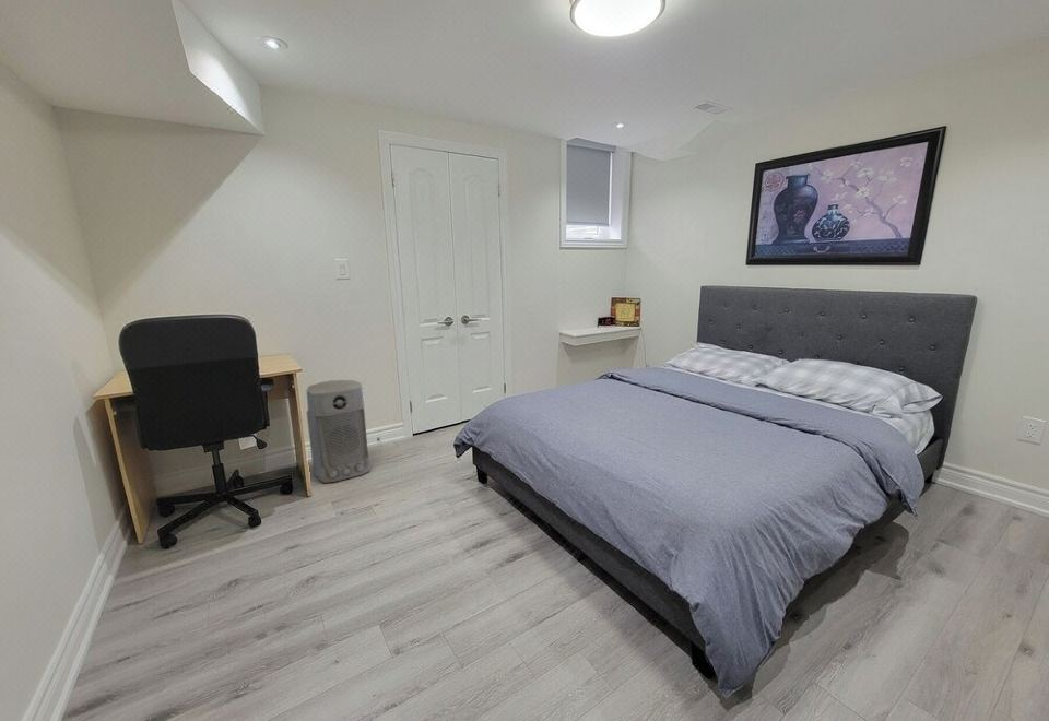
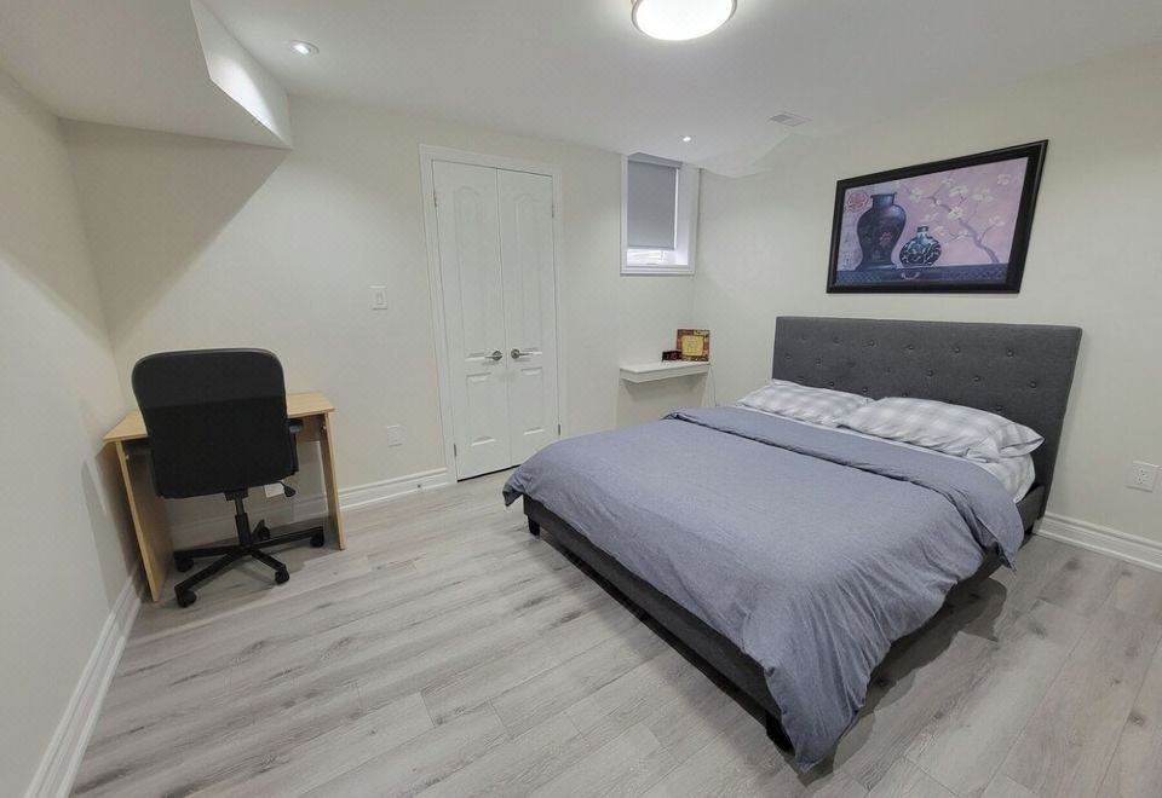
- air purifier (338, 427)
